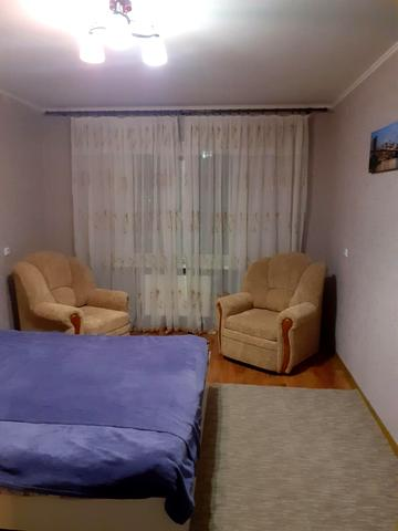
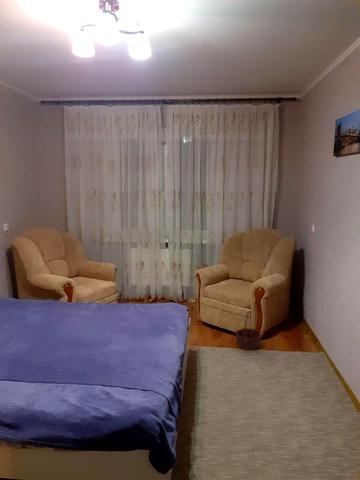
+ basket (248, 328)
